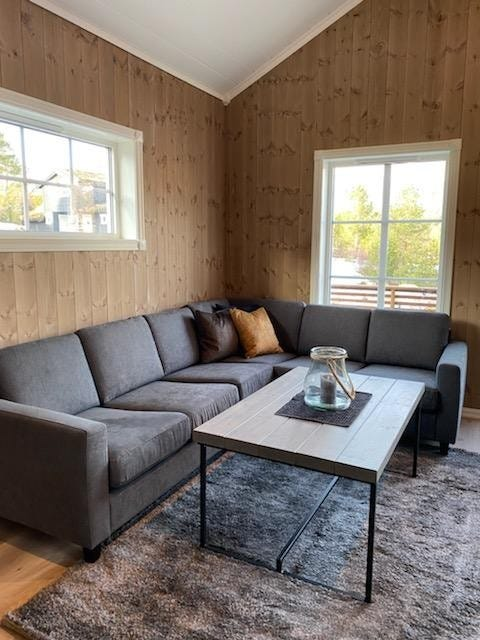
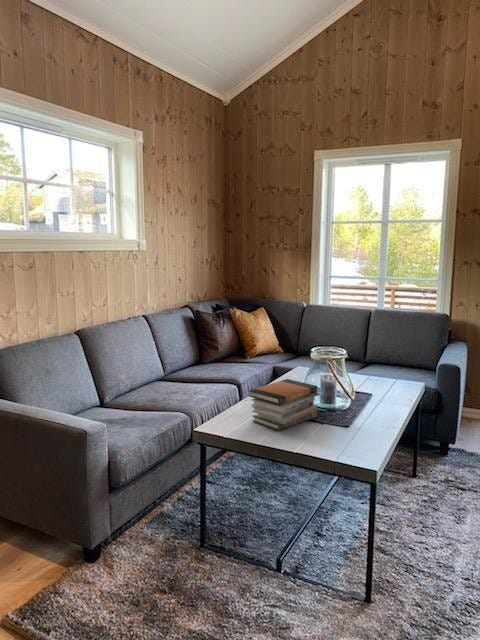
+ book stack (283, 403)
